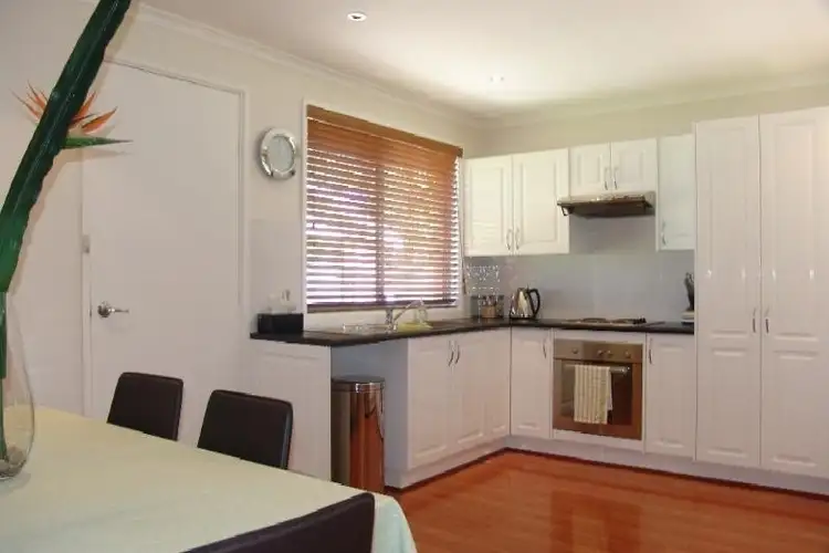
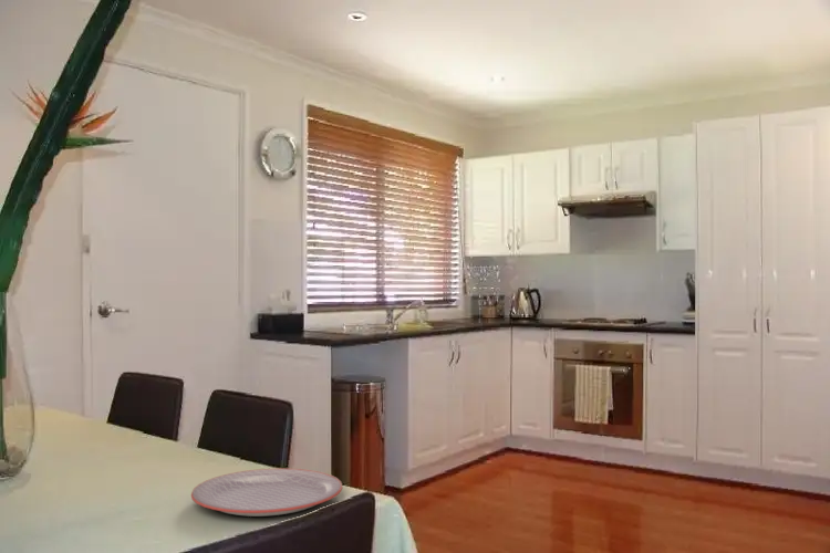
+ plate (268, 493)
